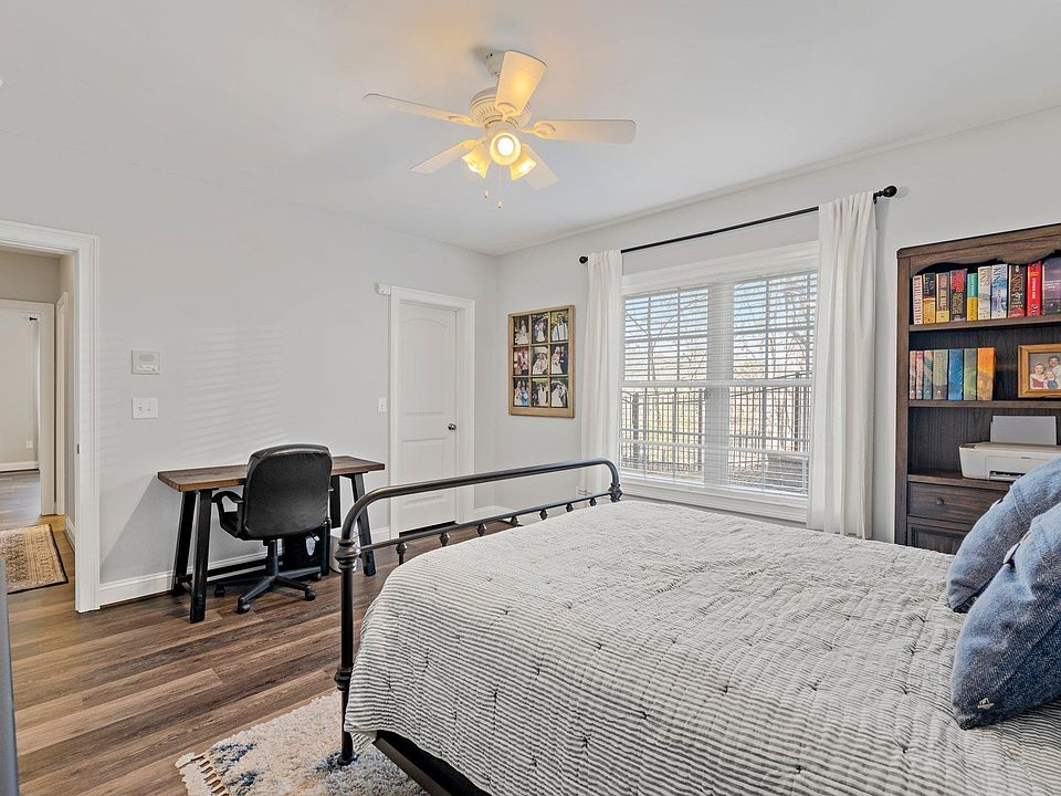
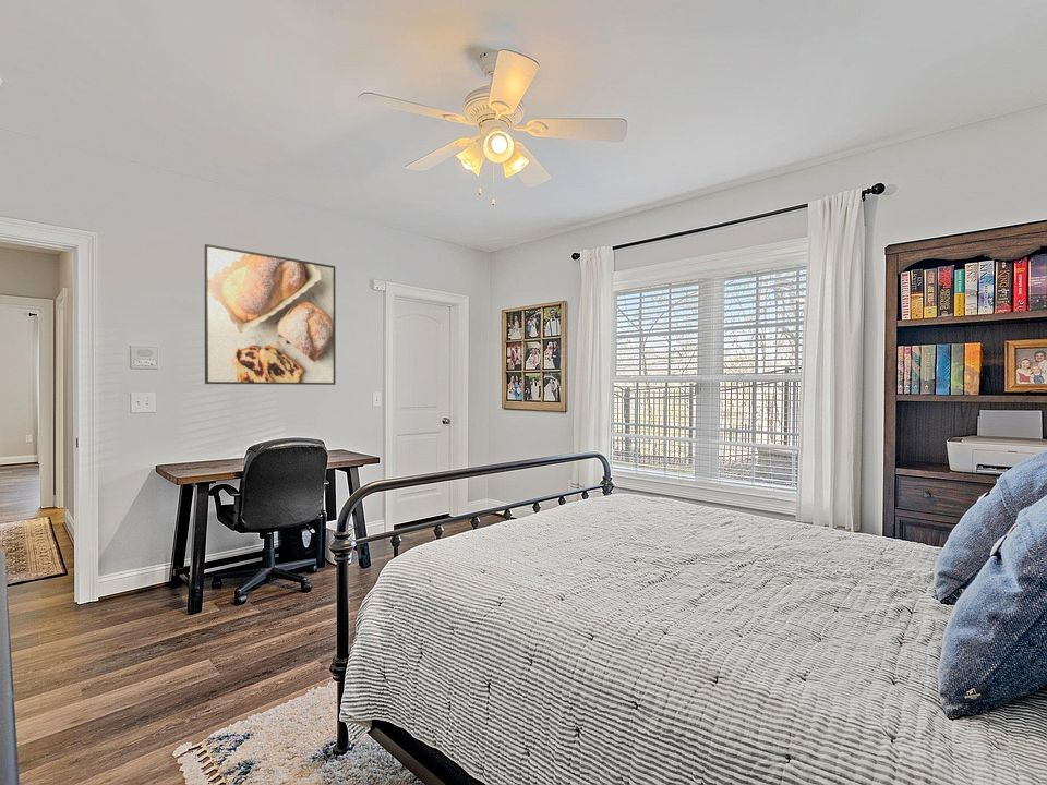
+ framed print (275, 319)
